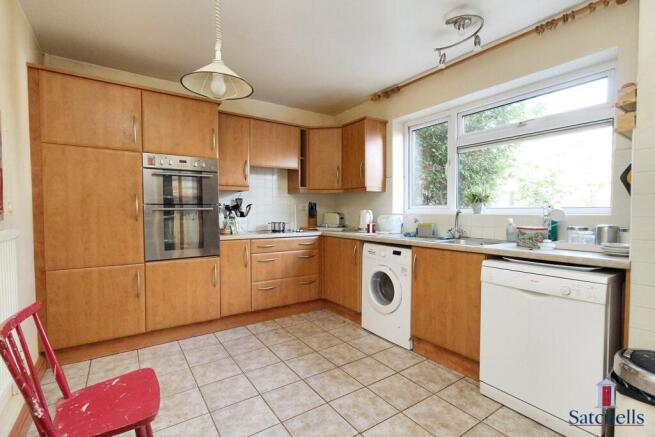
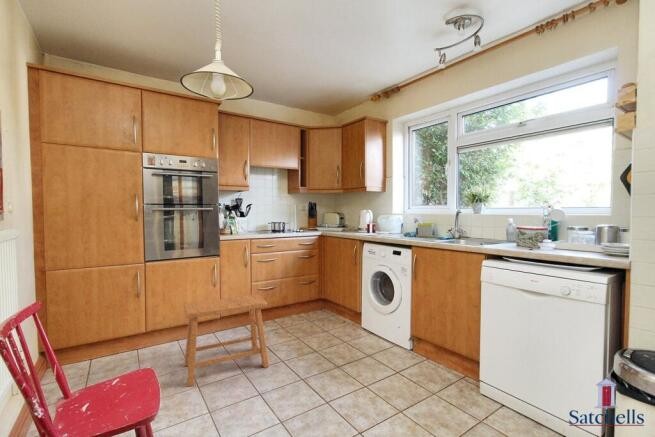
+ stool (227, 341)
